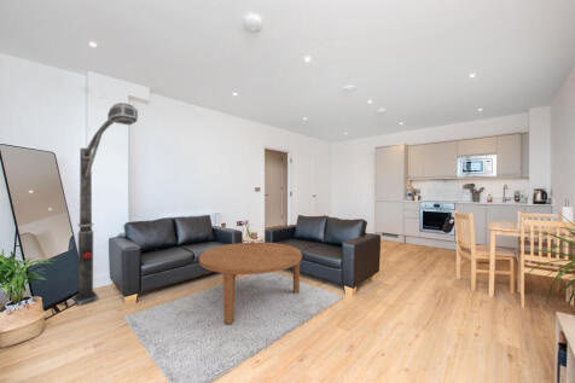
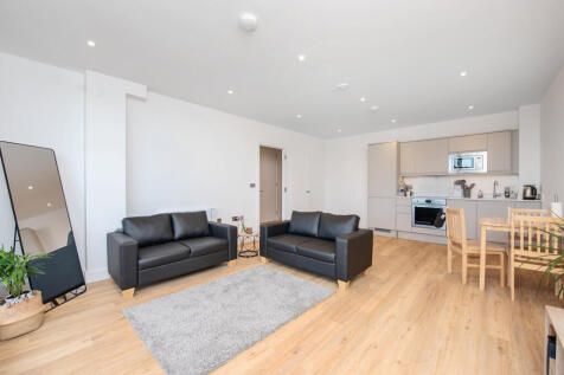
- floor lamp (92, 224)
- coffee table (251, 273)
